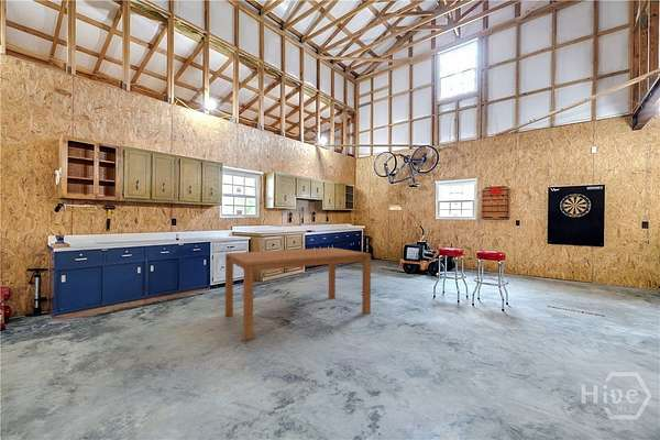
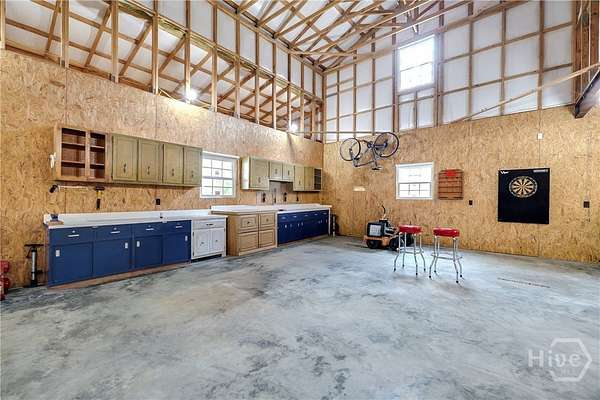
- dining table (297, 266)
